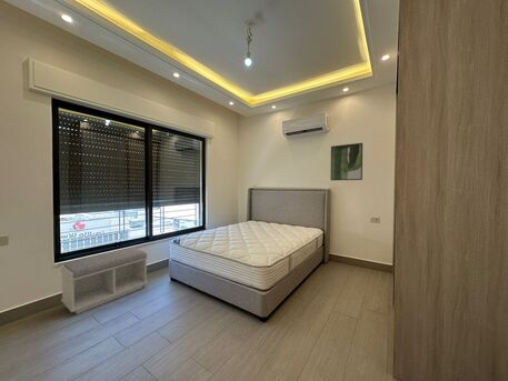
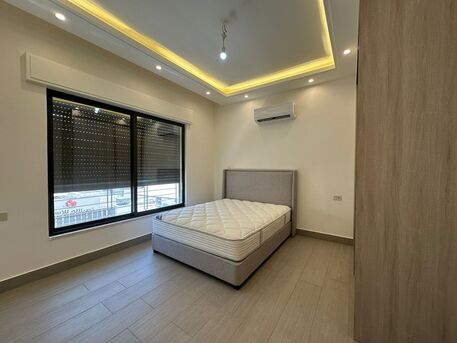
- bench (108, 275)
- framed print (346, 162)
